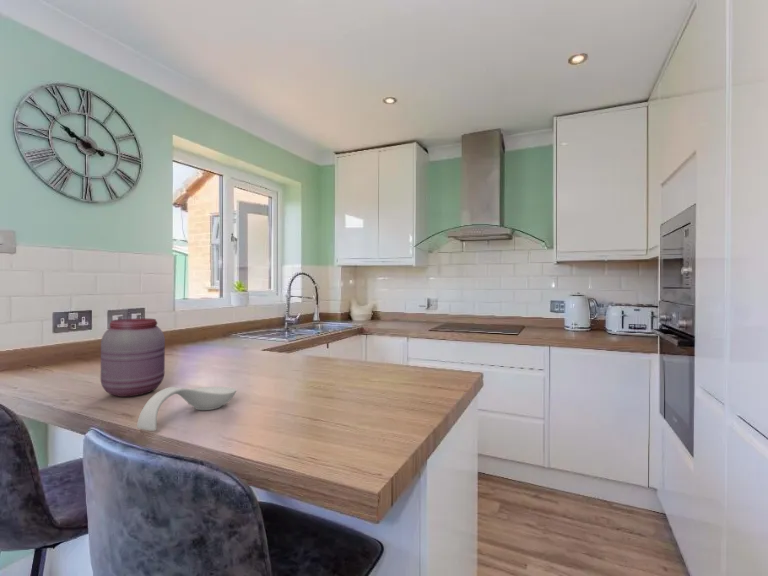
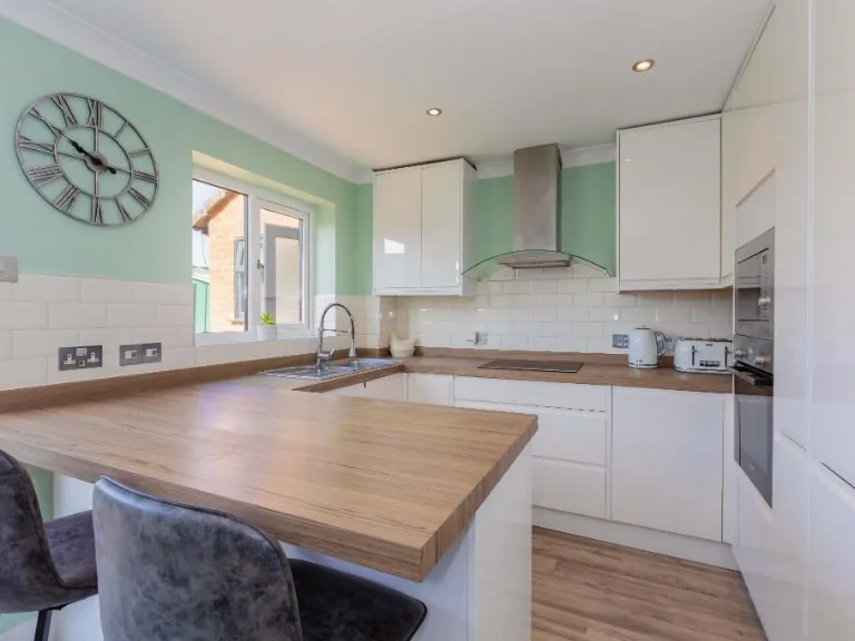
- jar (133, 356)
- spoon rest (191, 398)
